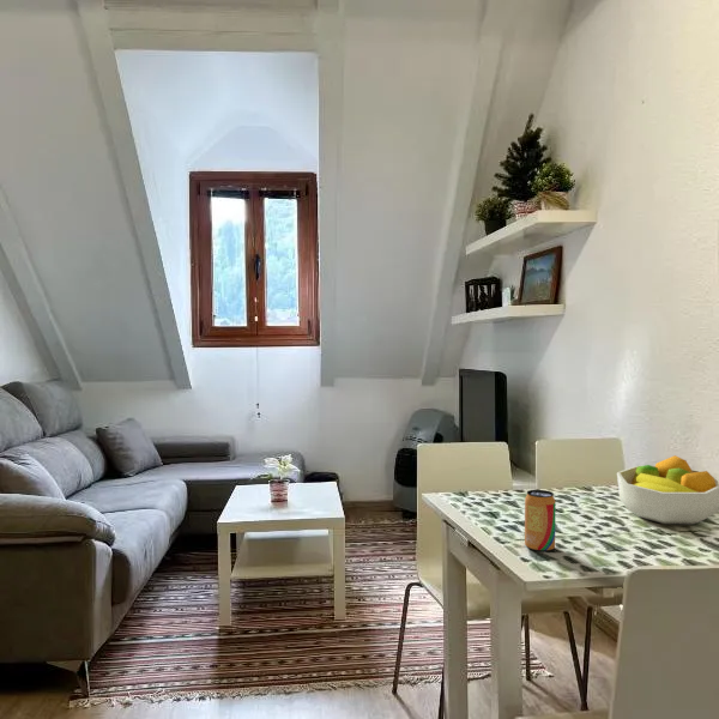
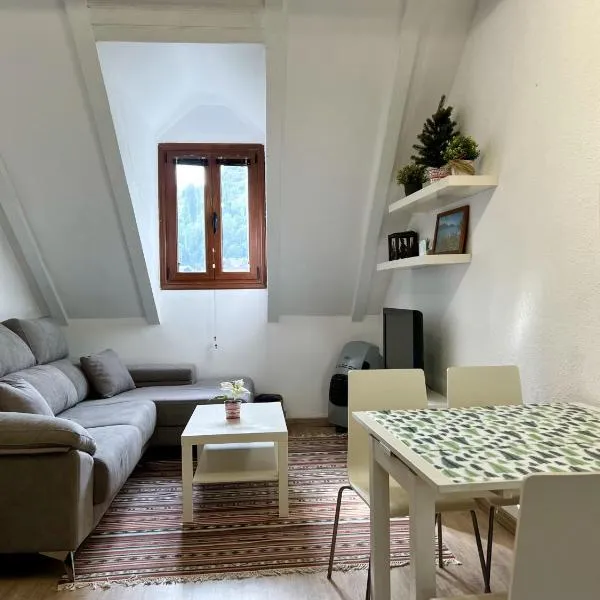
- fruit bowl (667, 487)
- beverage can (539, 519)
